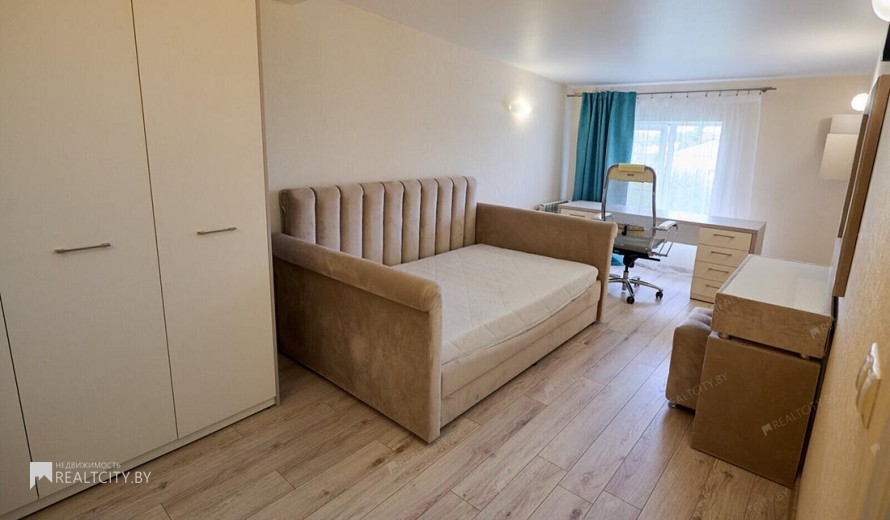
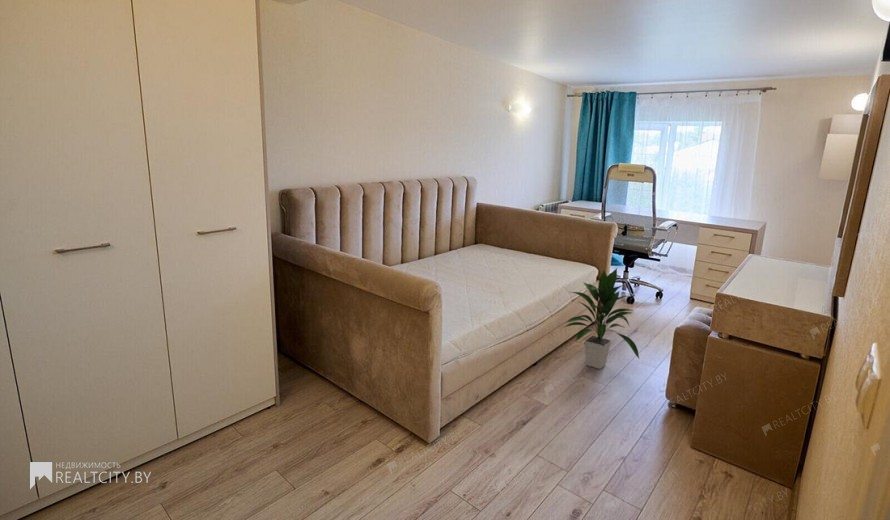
+ indoor plant (602, 320)
